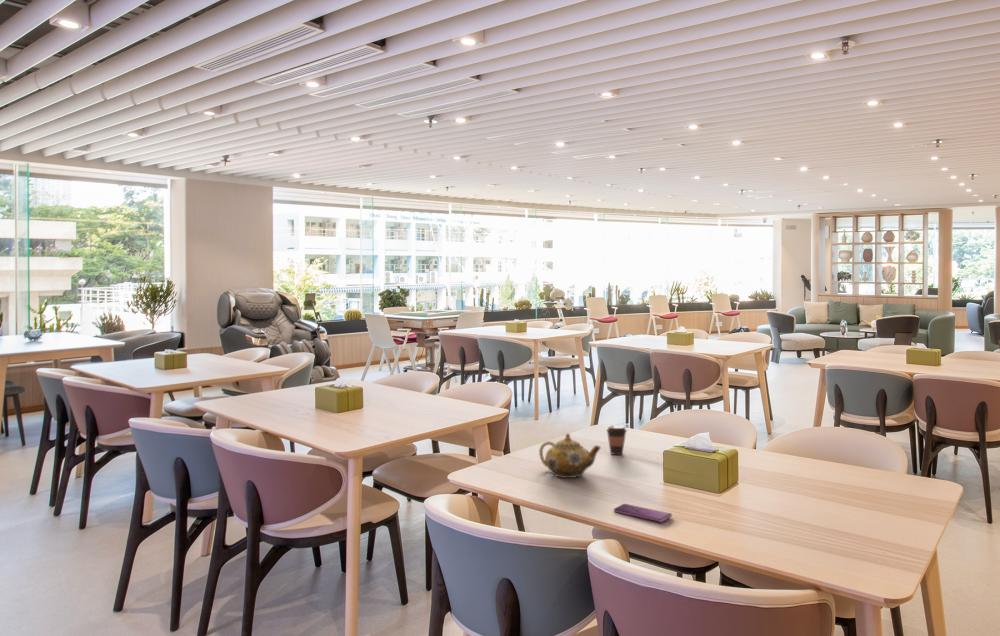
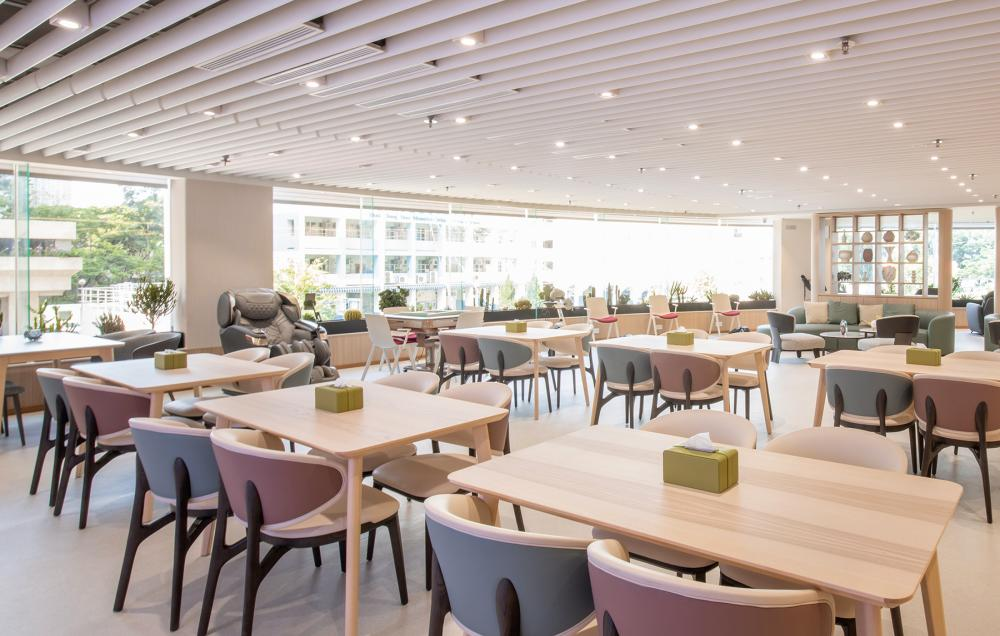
- teapot (568, 454)
- smartphone (642, 512)
- coffee cup (616, 439)
